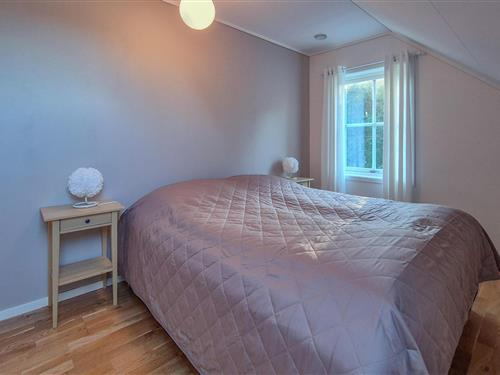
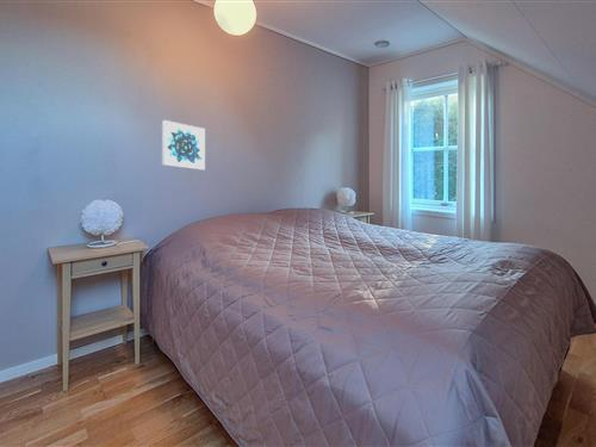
+ wall art (184, 145)
